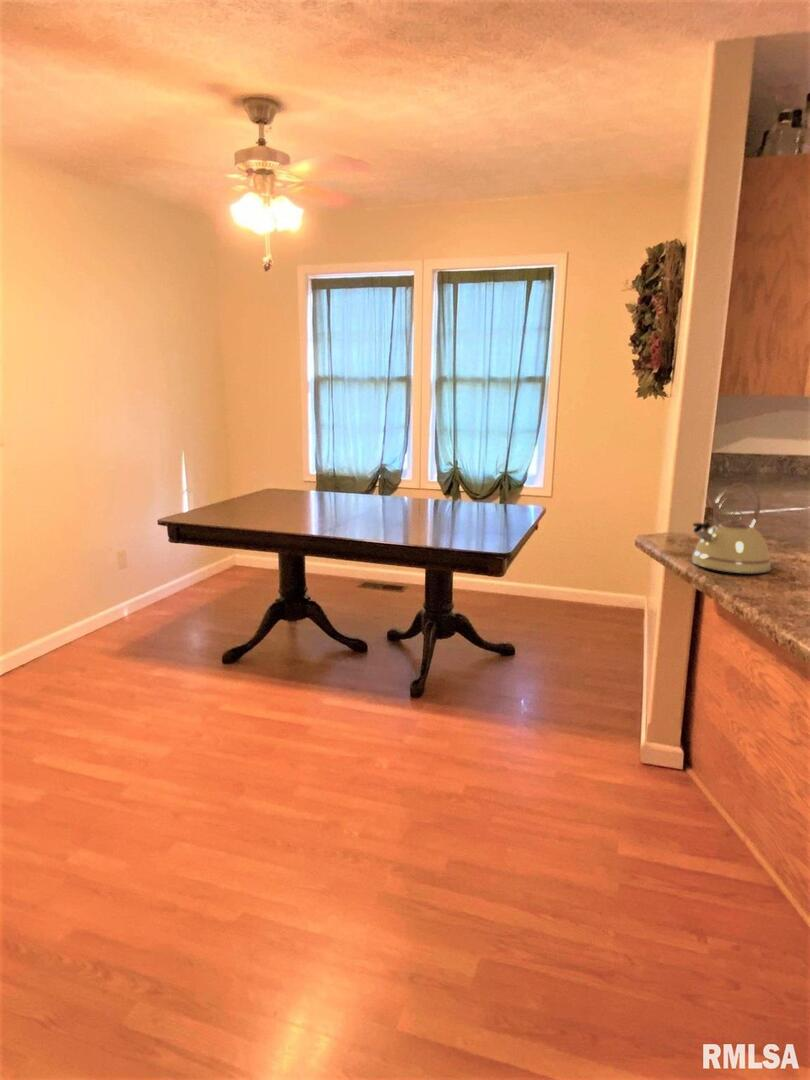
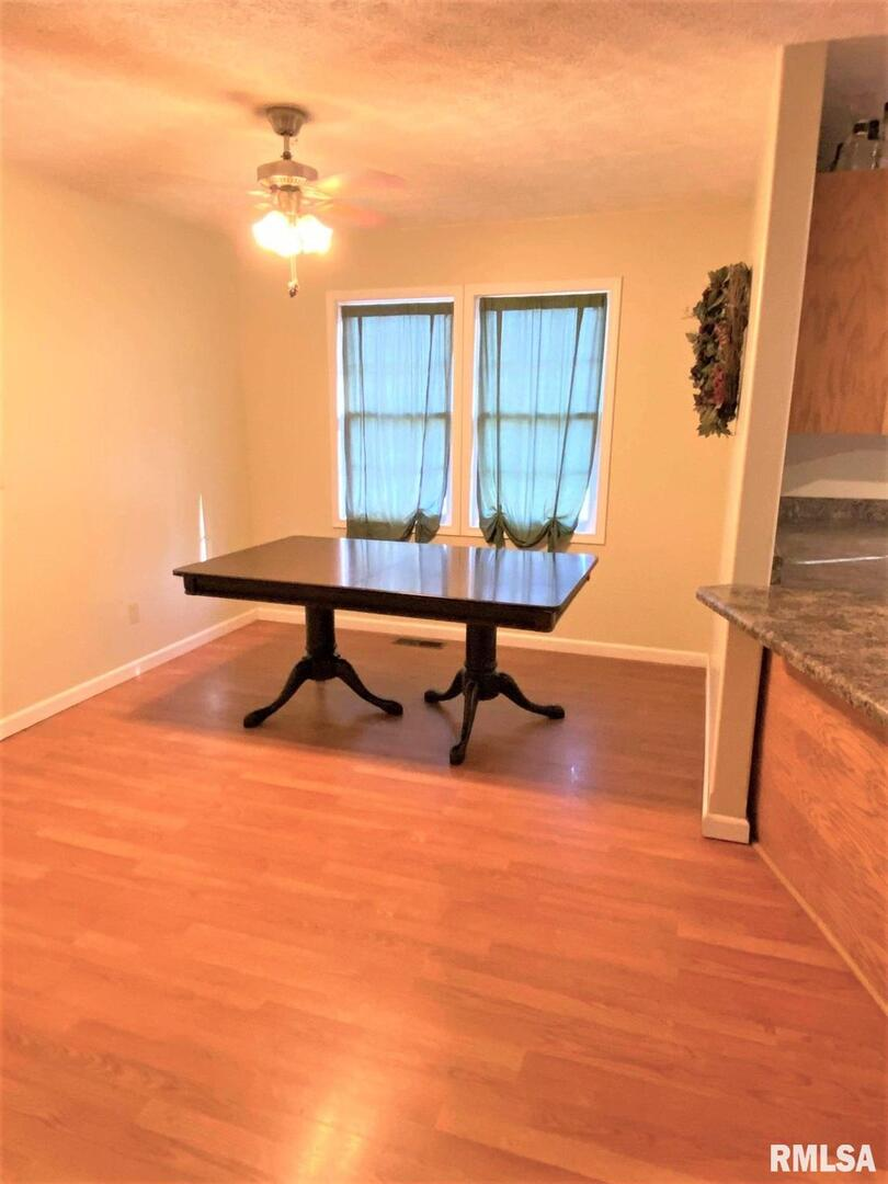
- kettle (730, 524)
